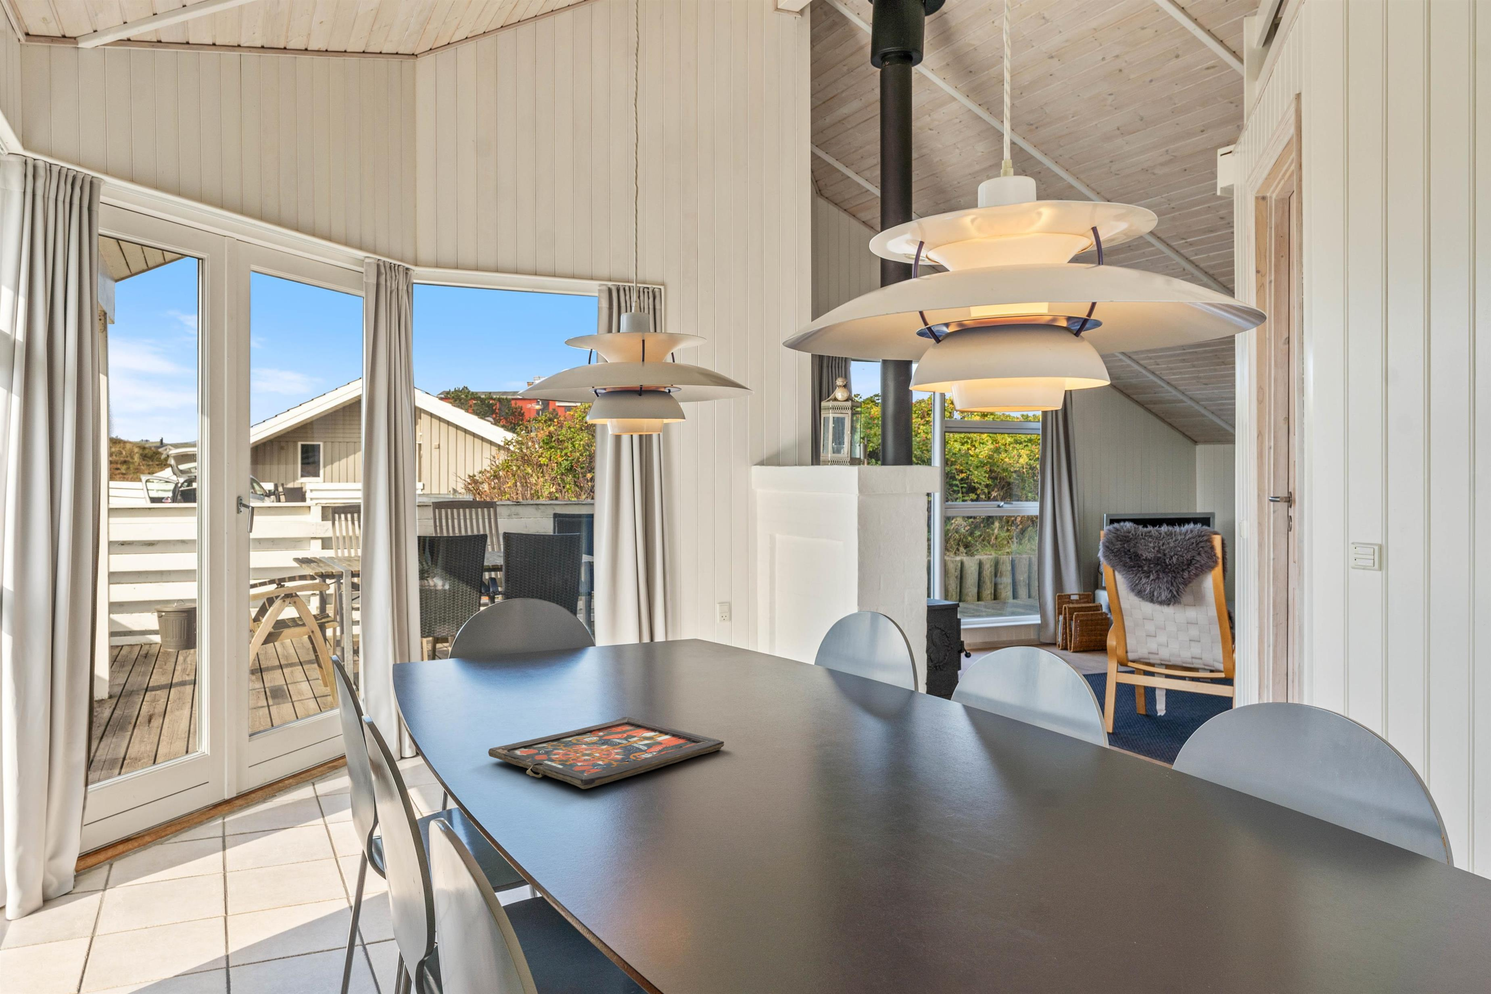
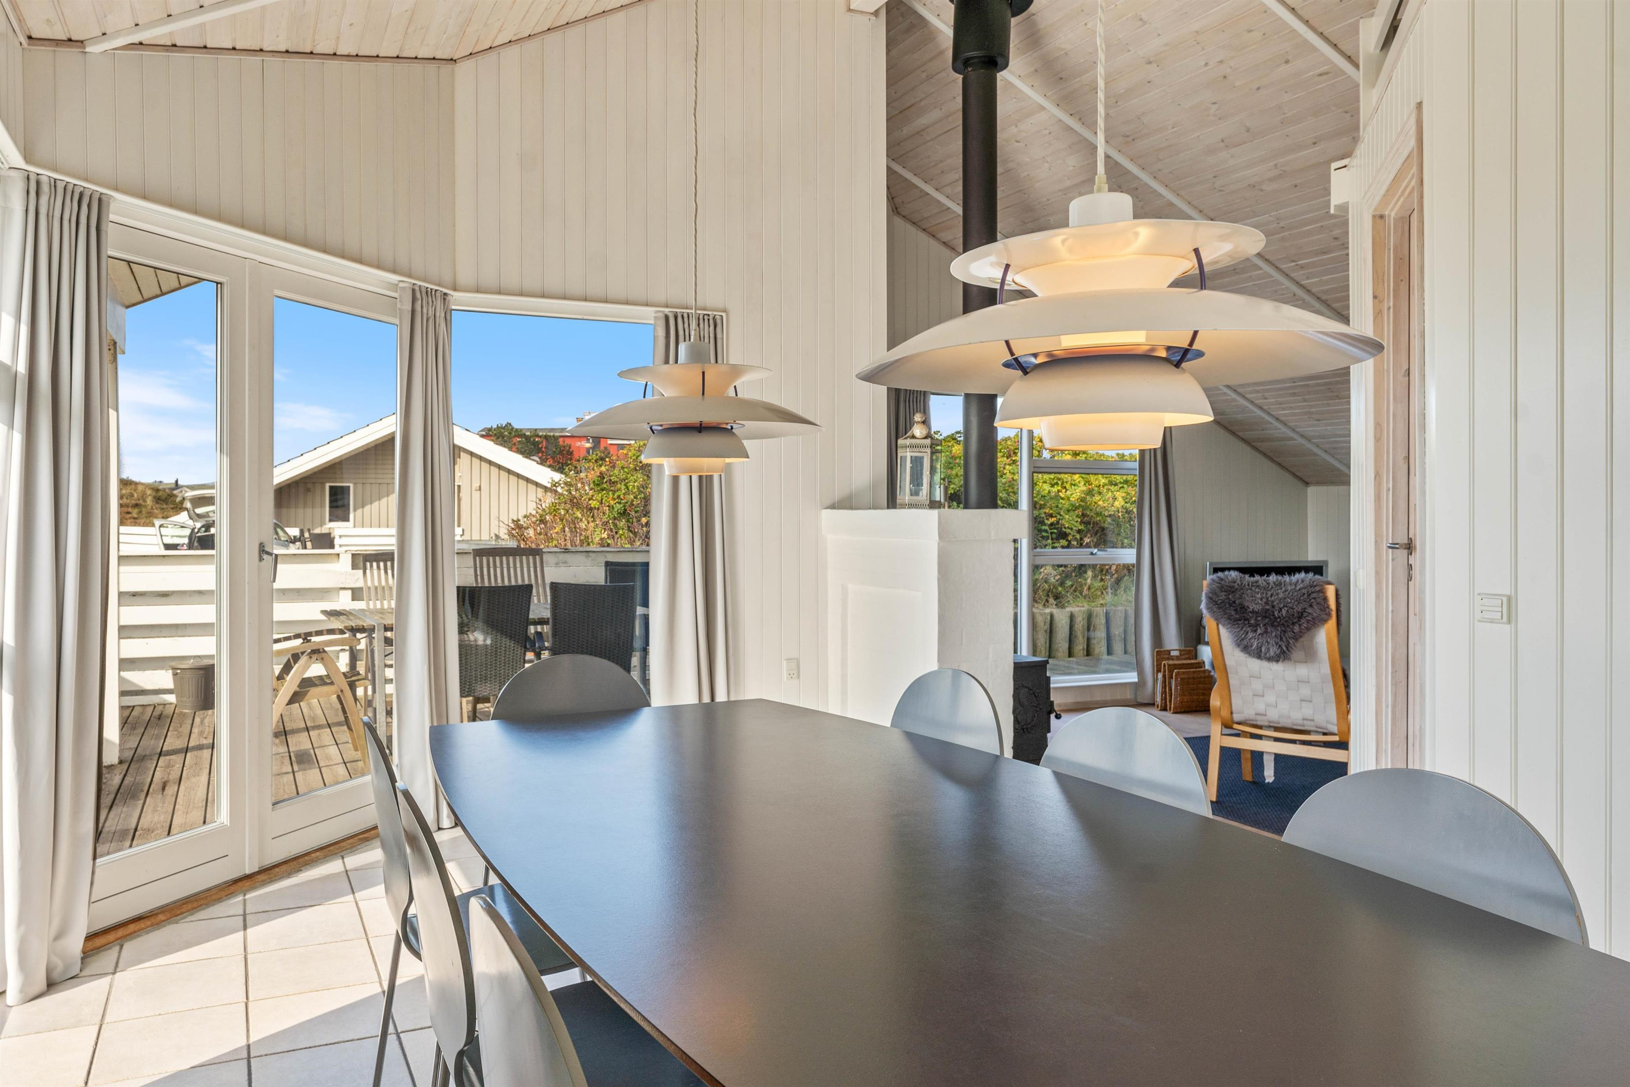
- board game (606, 750)
